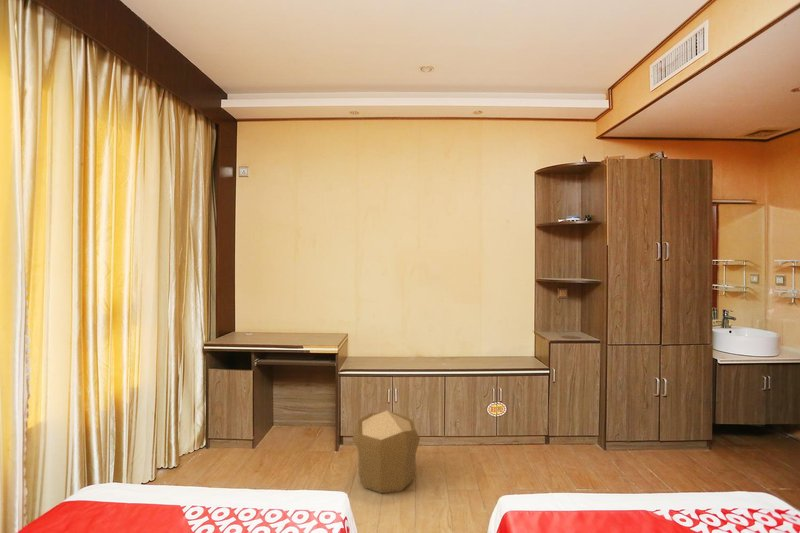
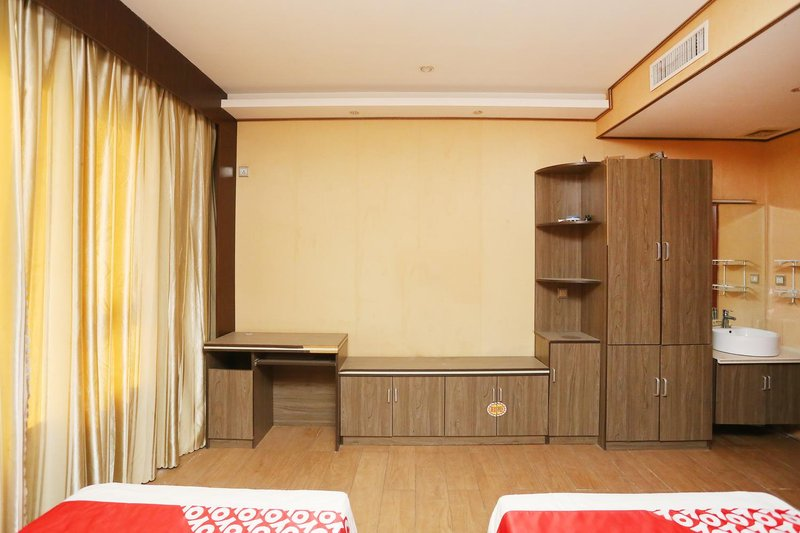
- pouf (386, 445)
